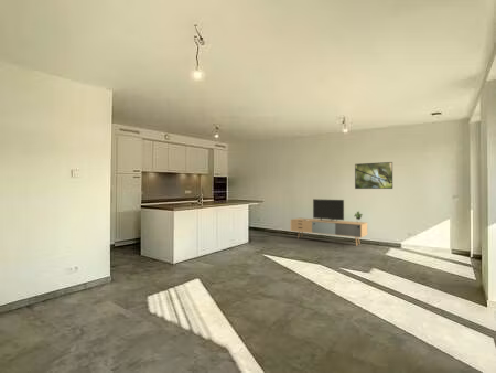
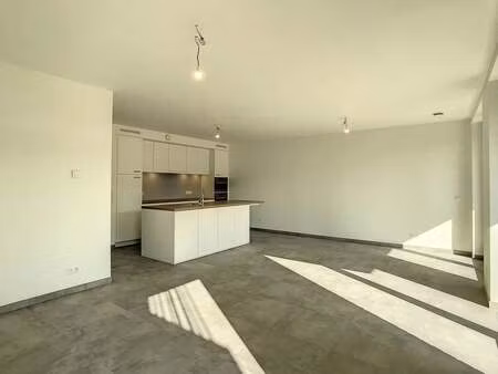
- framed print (373, 175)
- media console (327, 220)
